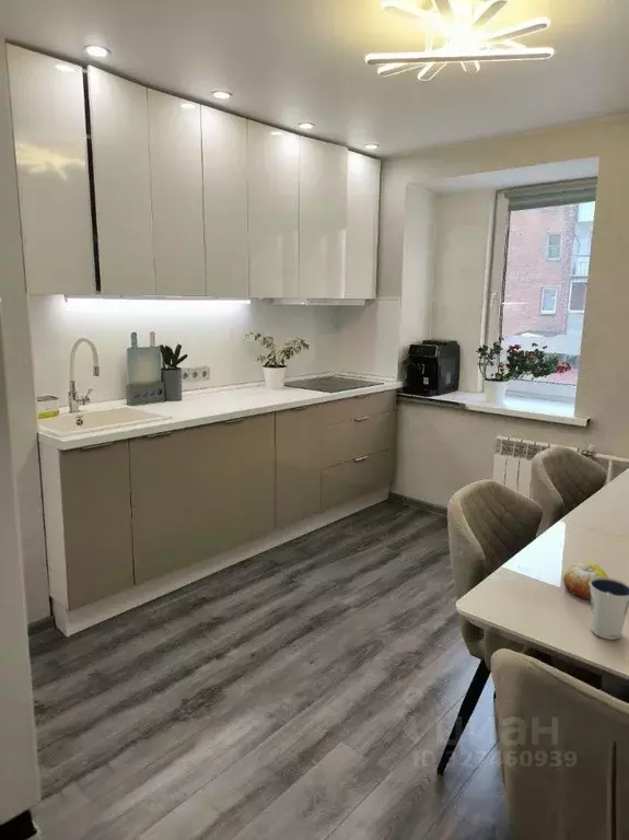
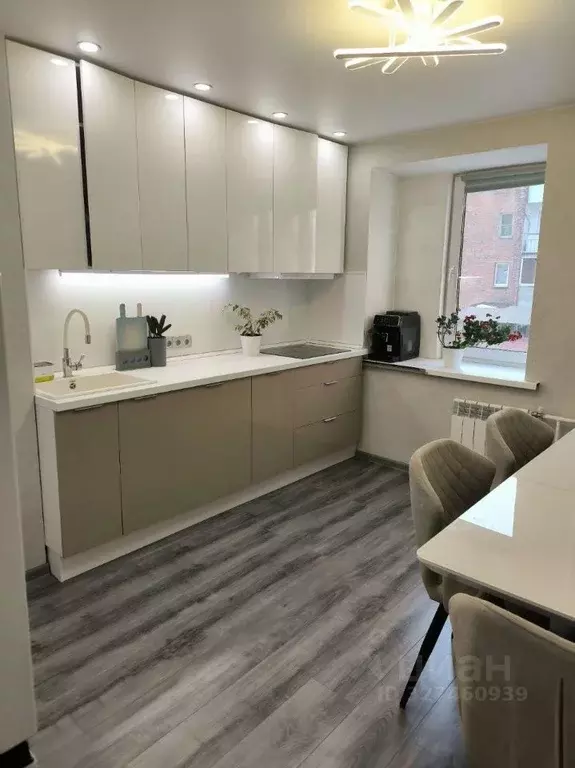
- dixie cup (608, 609)
- fruit (585, 578)
